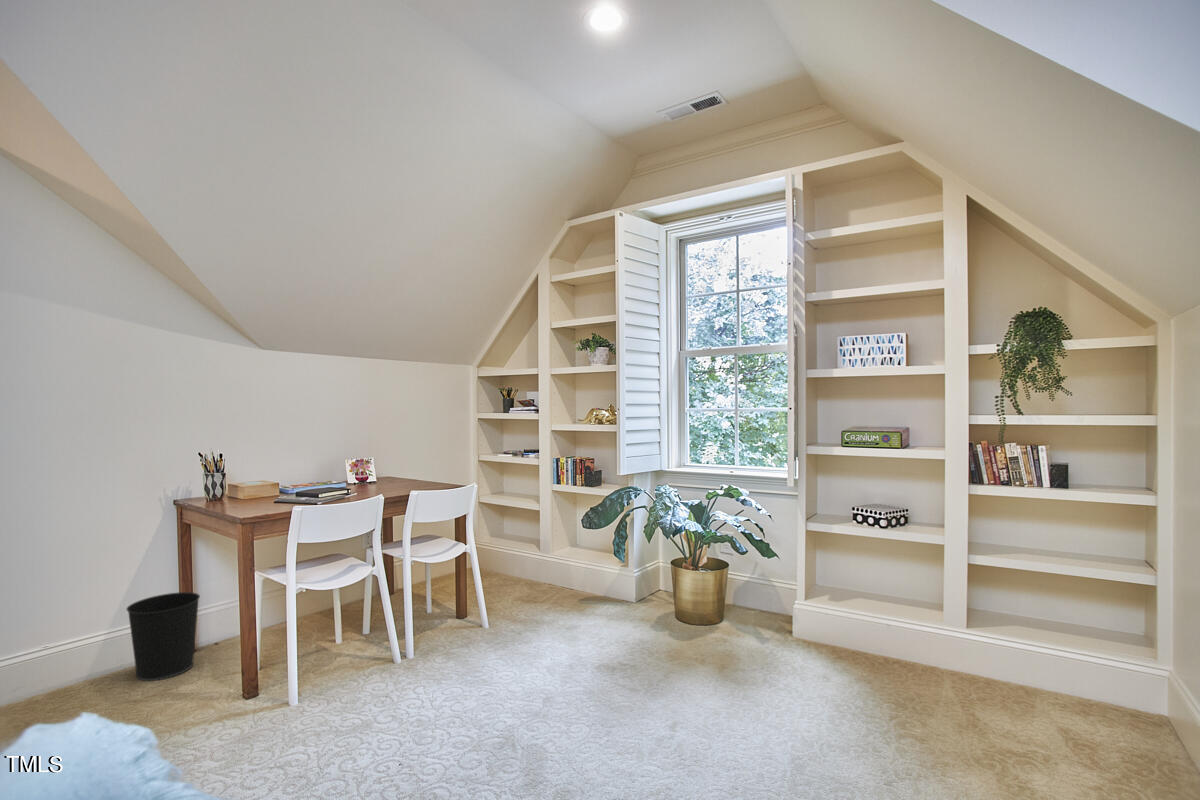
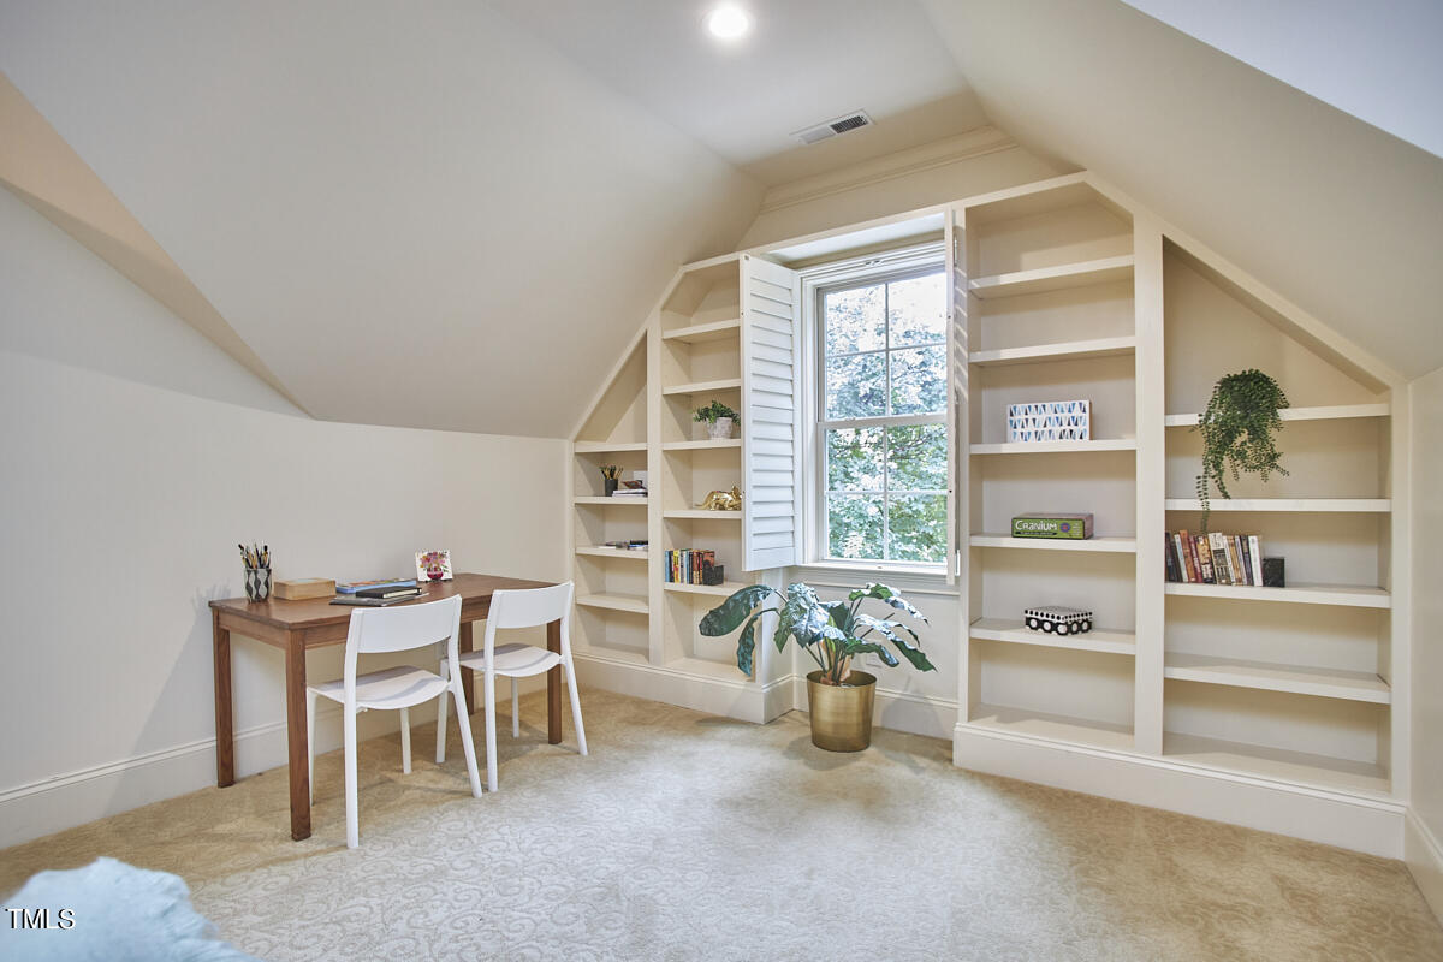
- wastebasket (164, 636)
